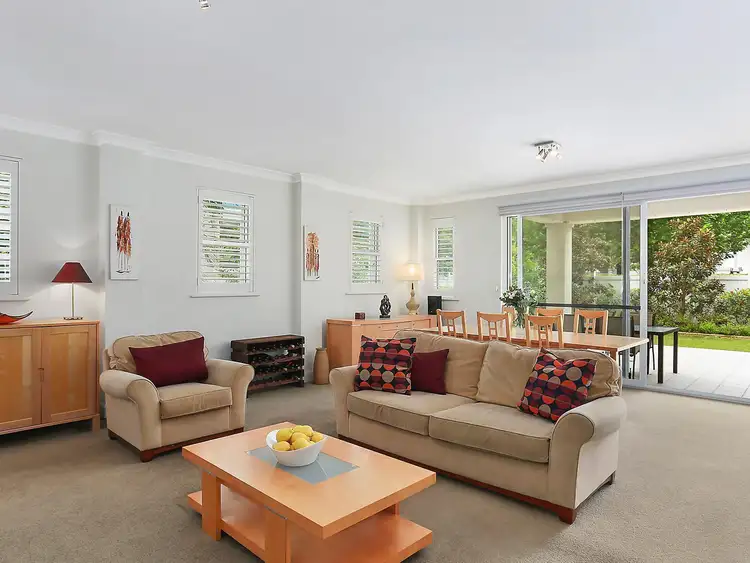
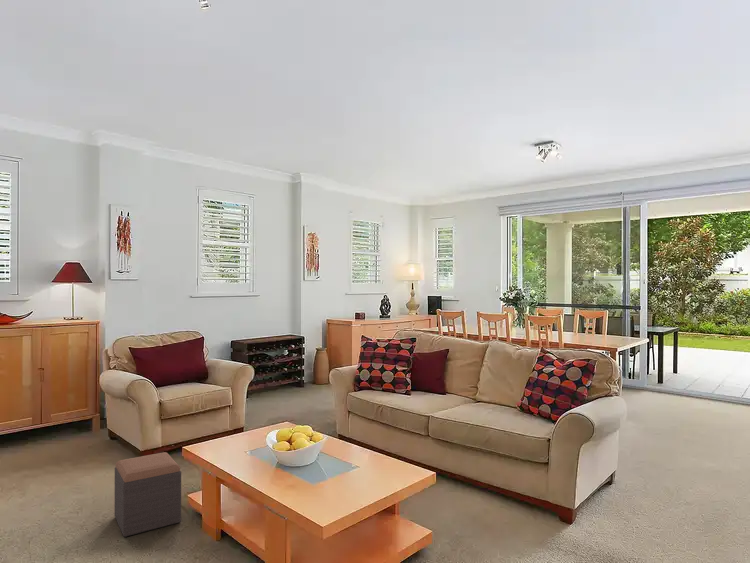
+ footstool (147, 490)
